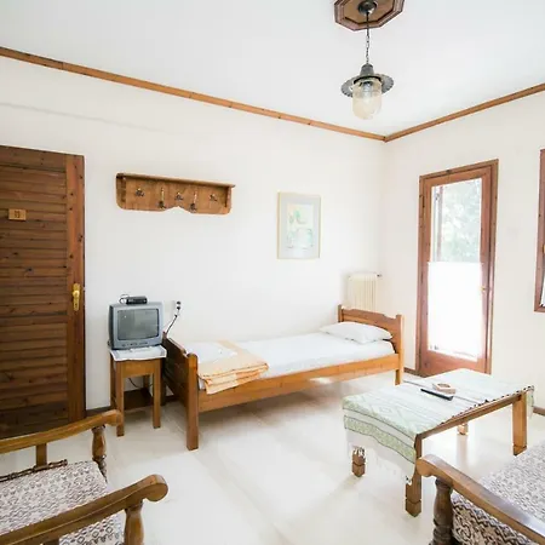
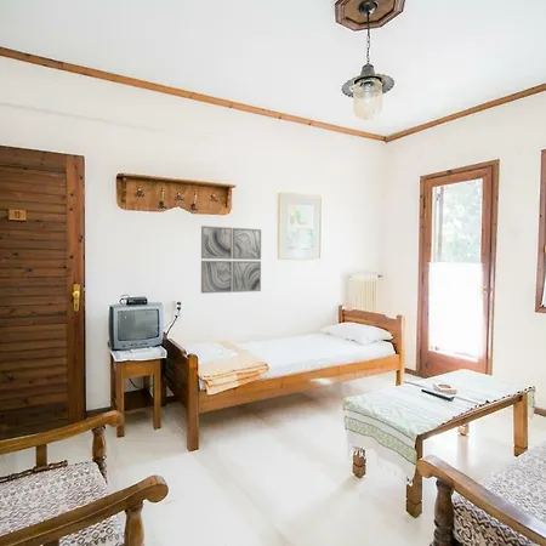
+ wall art (231, 258)
